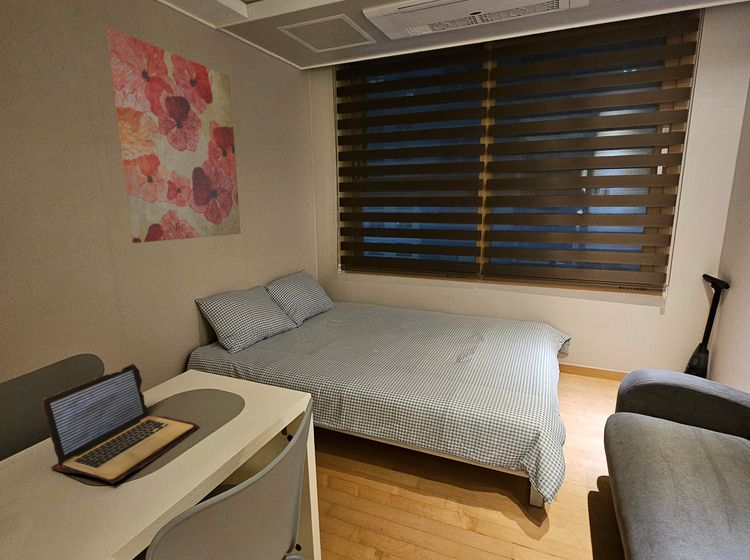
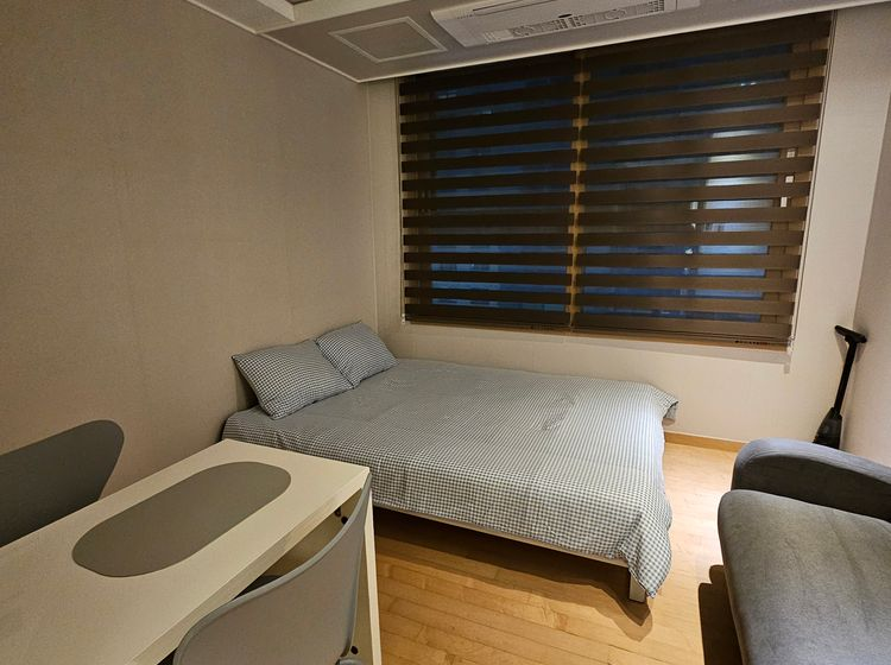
- laptop (127, 416)
- wall art (186, 150)
